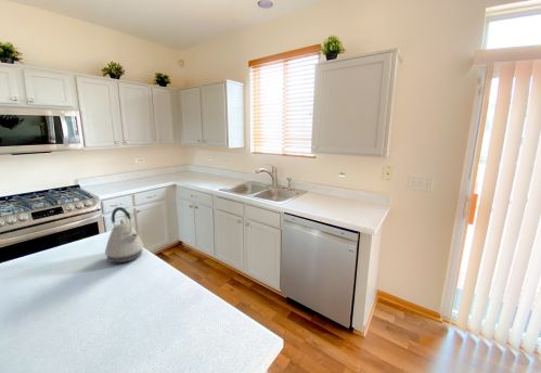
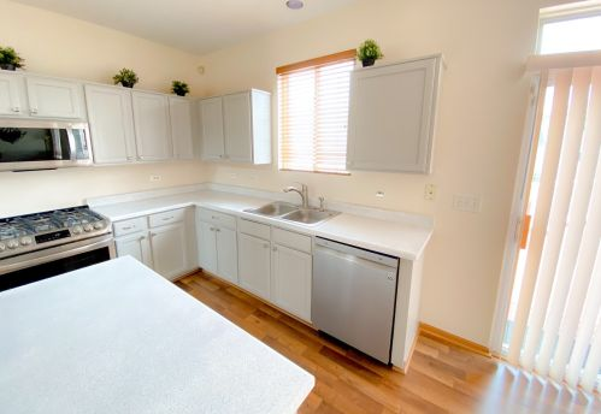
- kettle (124, 232)
